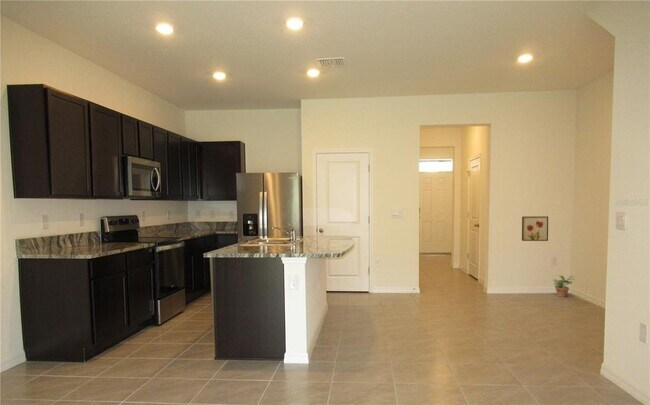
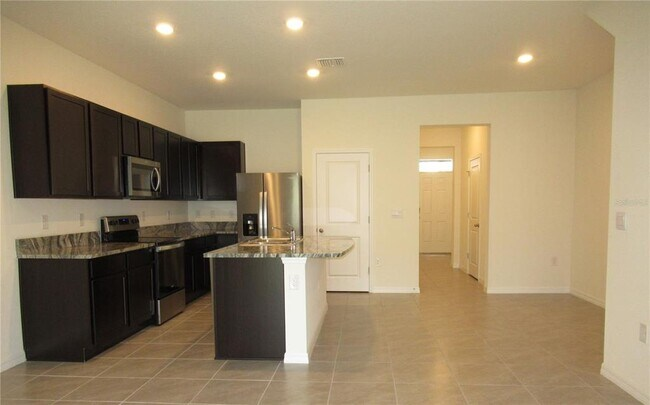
- potted plant (562, 284)
- wall art (534, 228)
